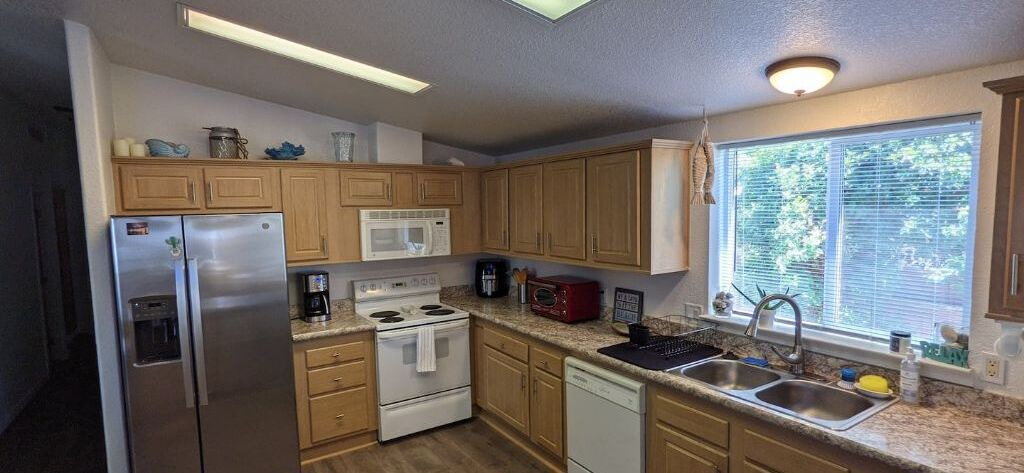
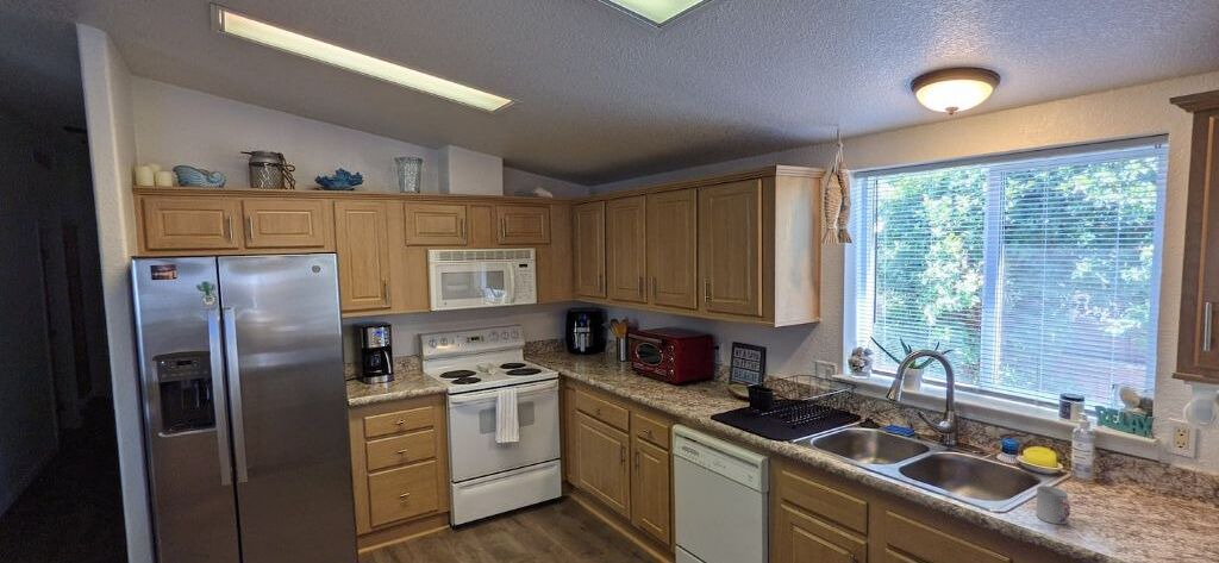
+ cup (1055, 506)
